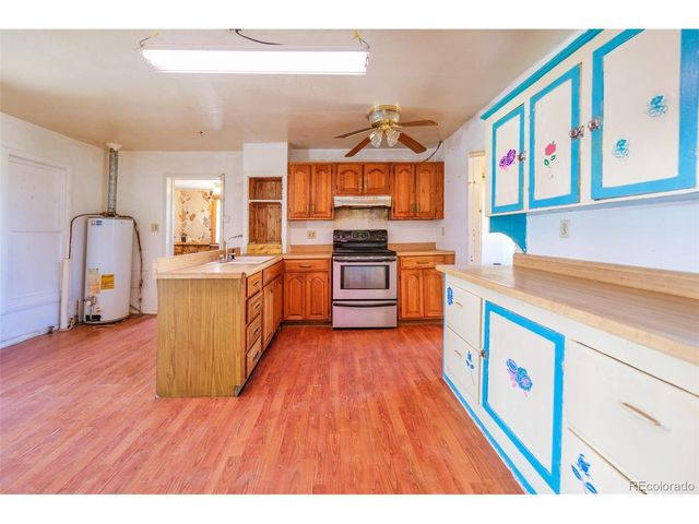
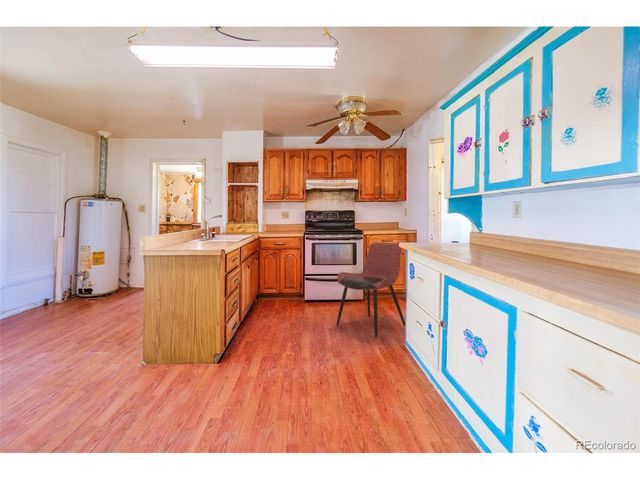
+ dining chair (372, 284)
